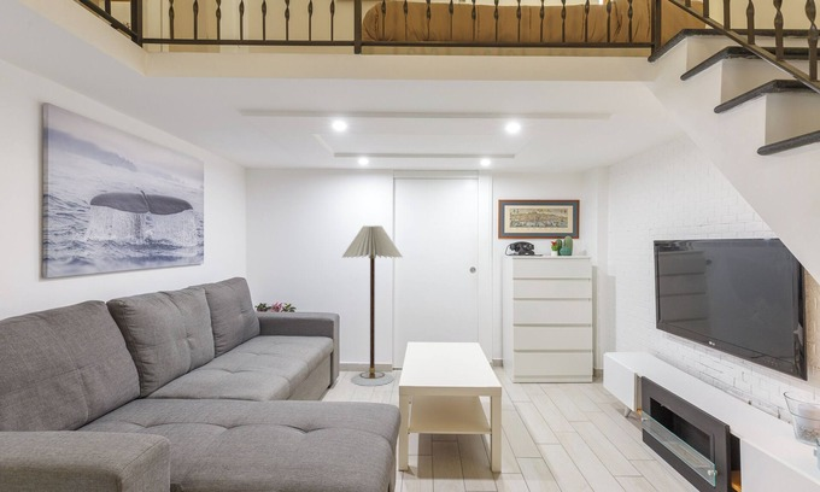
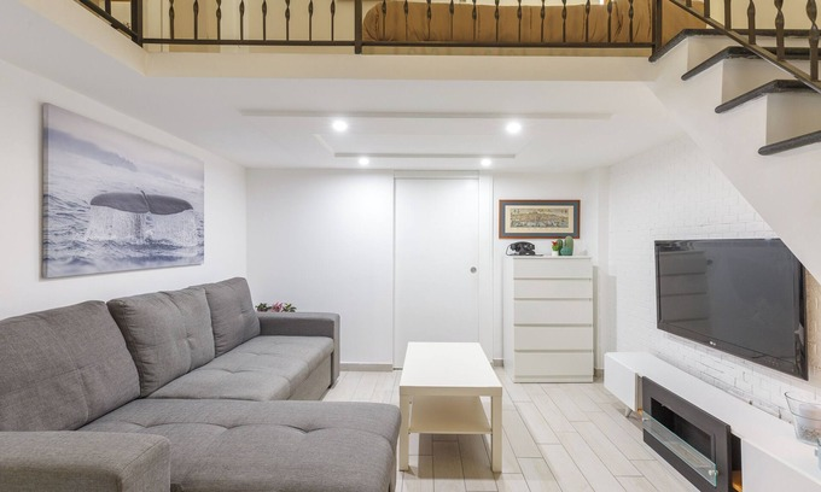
- floor lamp (371, 301)
